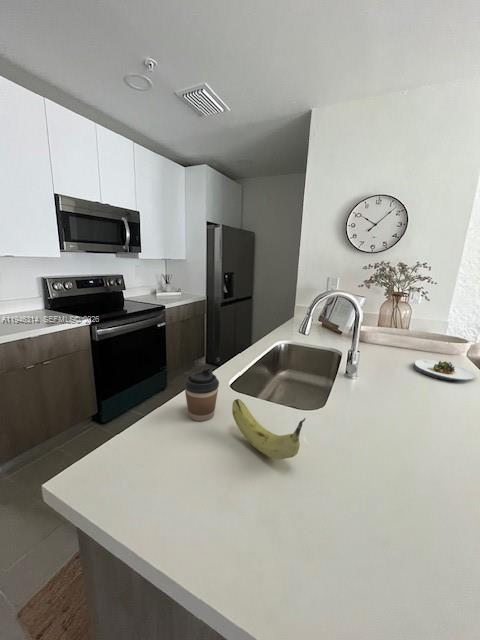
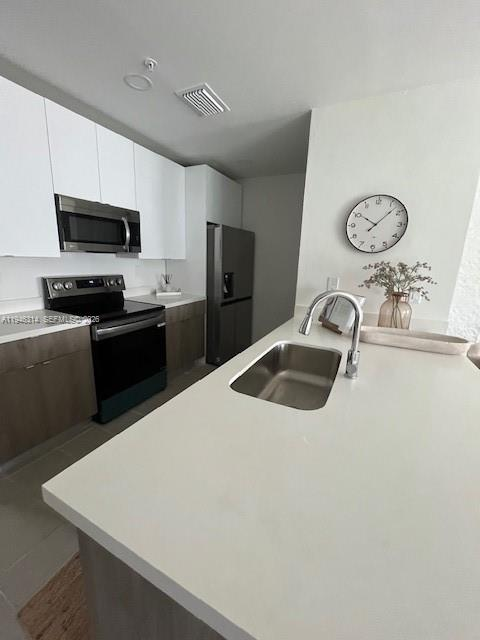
- coffee cup (201, 393)
- salad plate (443, 366)
- fruit (262, 426)
